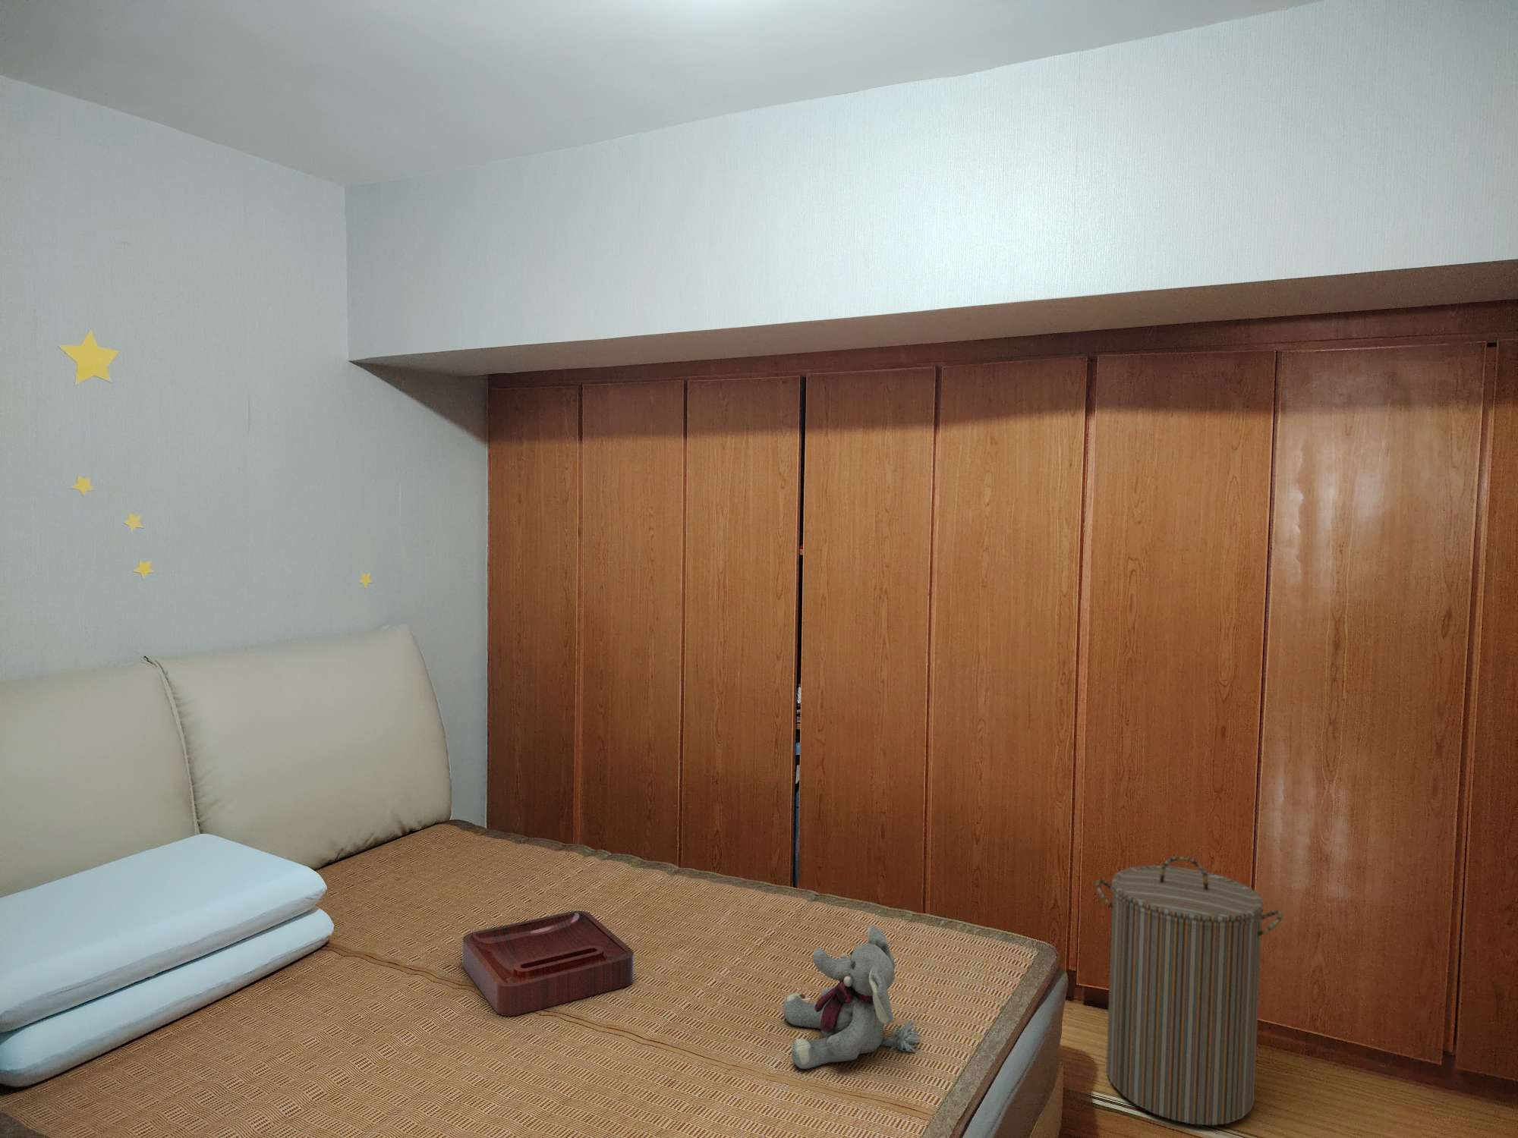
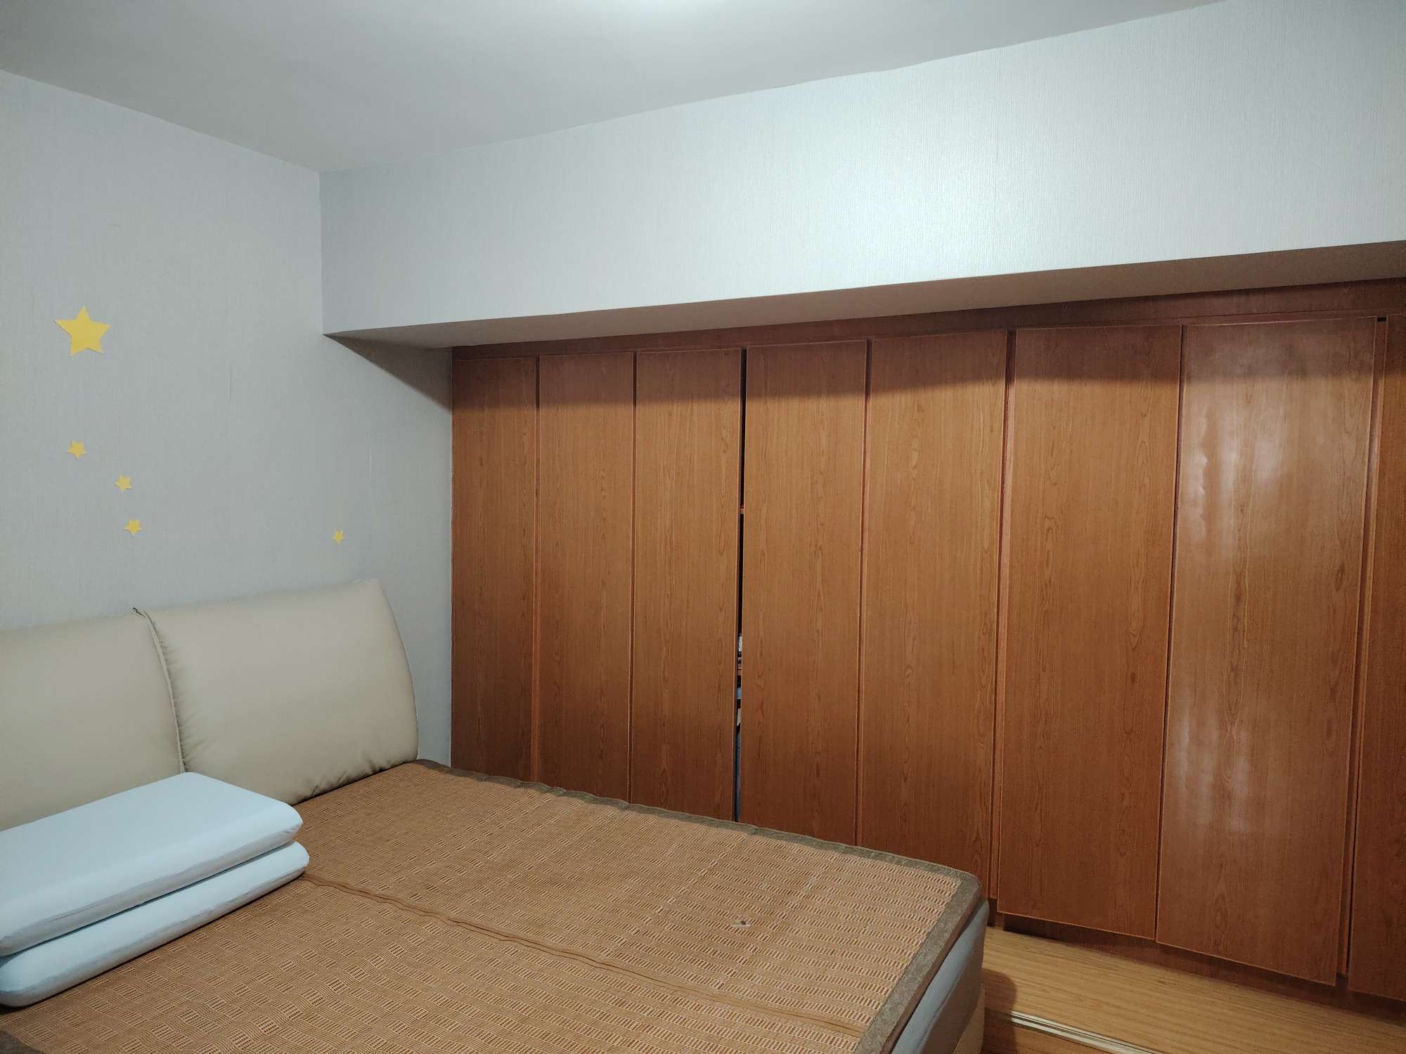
- laundry hamper (1182, 972)
- plush elephant (852, 992)
- decorative tray (546, 959)
